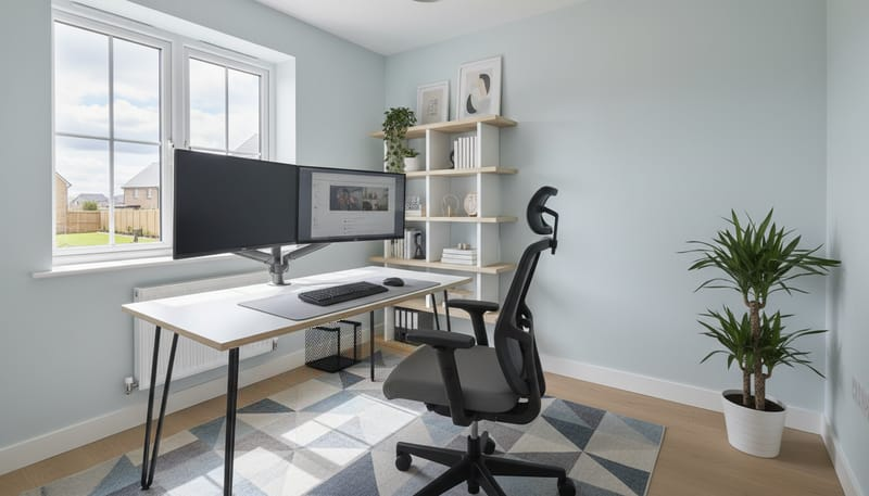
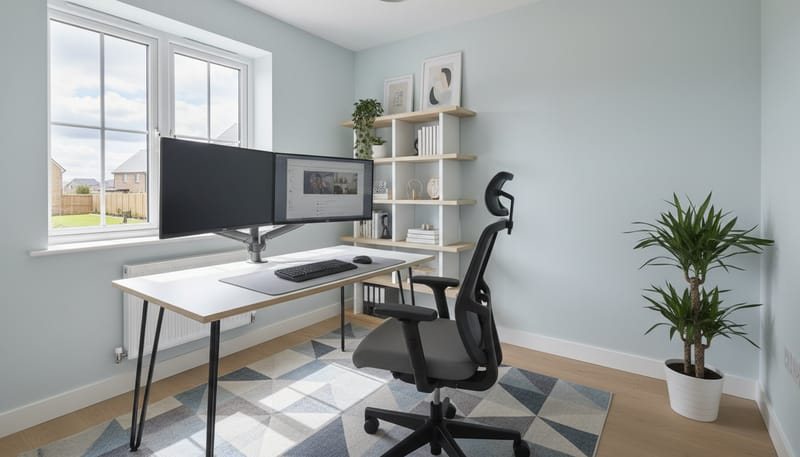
- wastebasket (333, 343)
